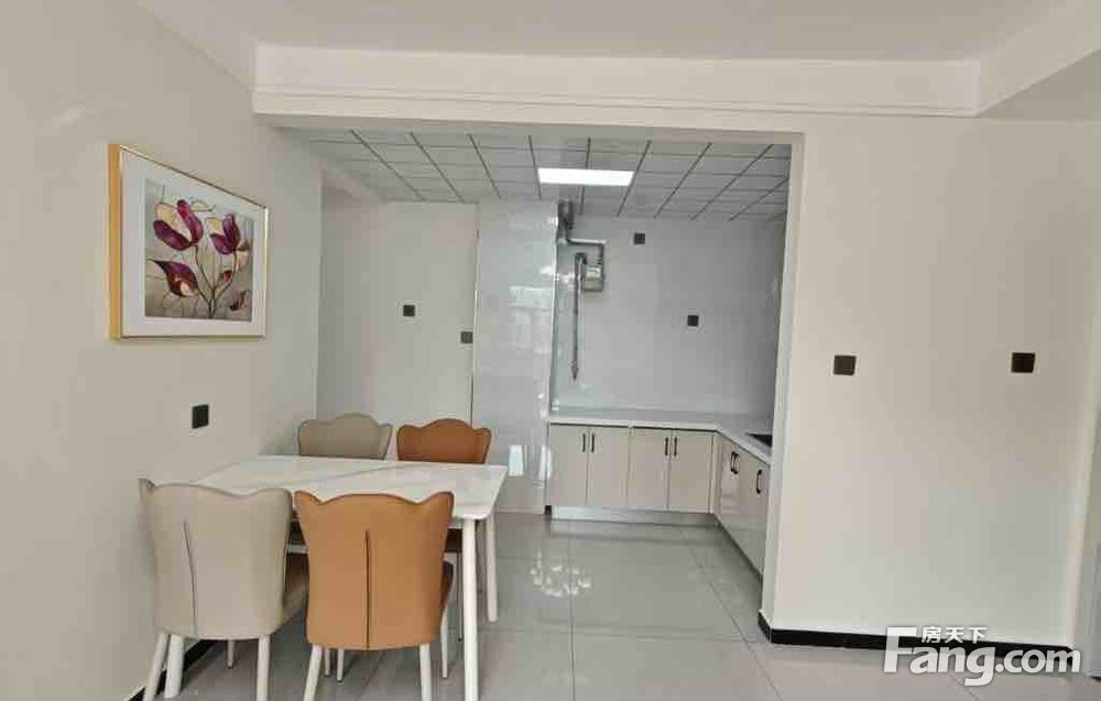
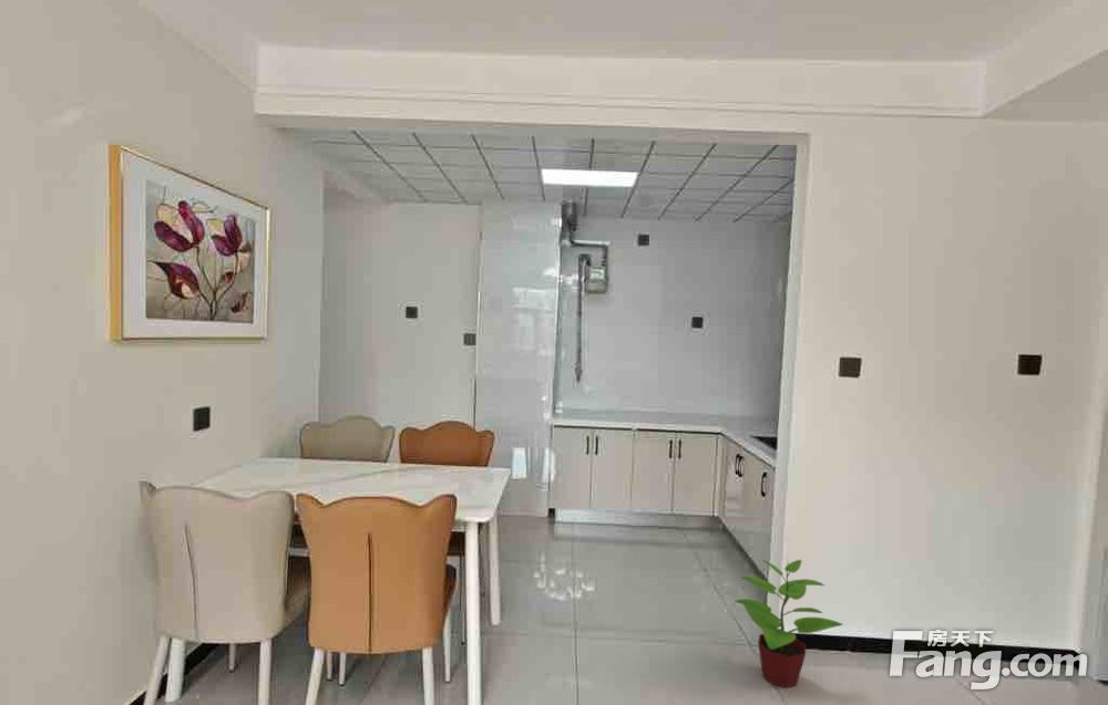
+ potted plant (784, 614)
